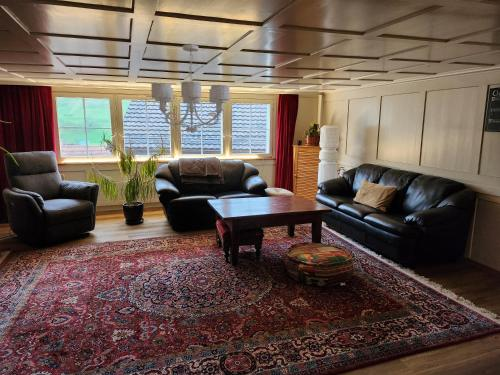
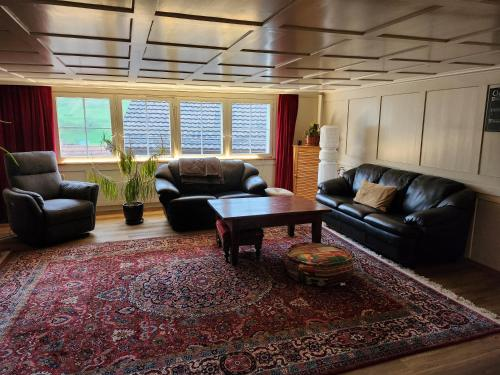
- chandelier (191, 90)
